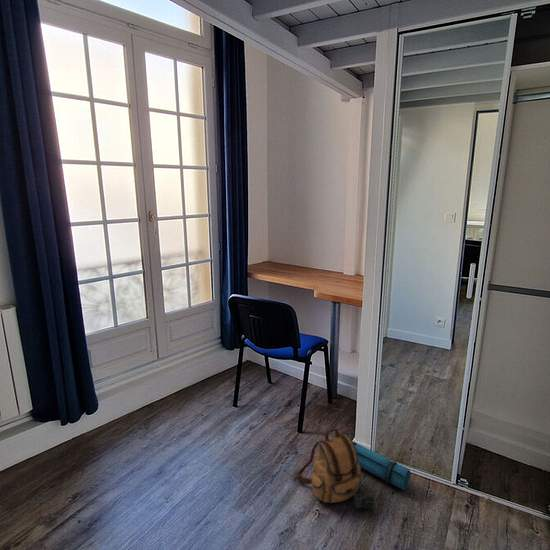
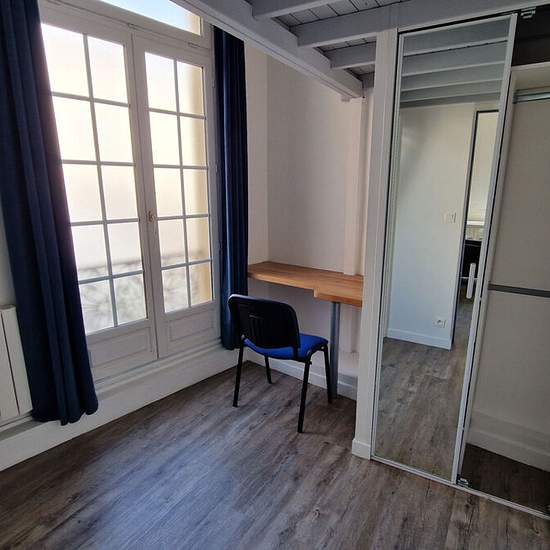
- backpack (353, 451)
